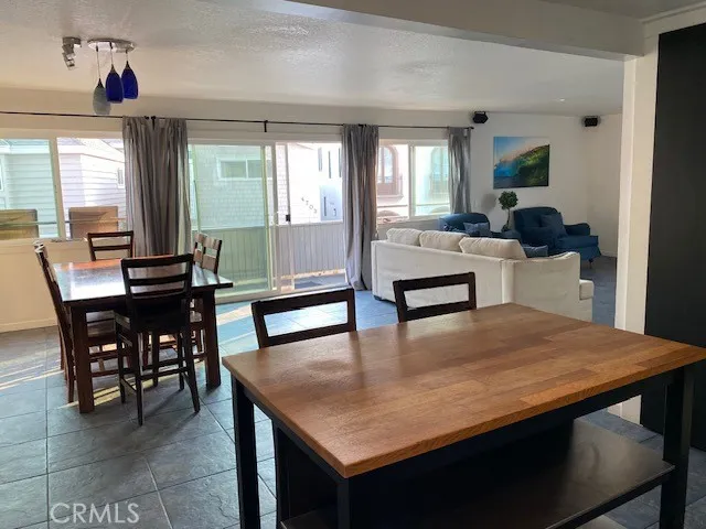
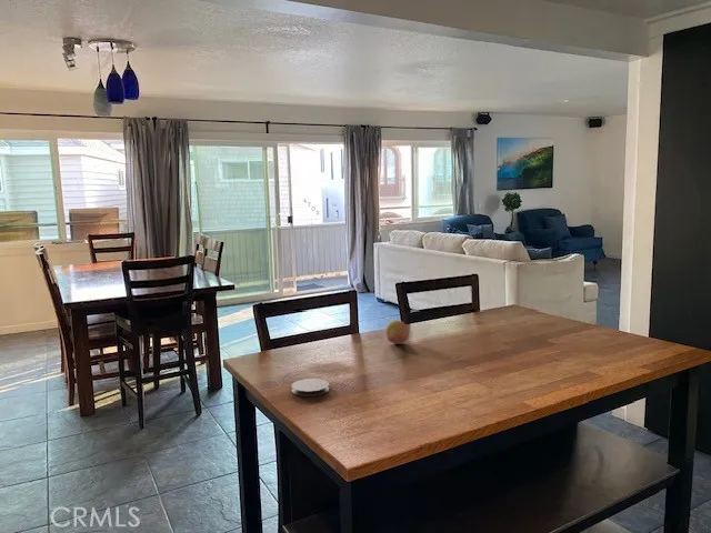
+ coaster (310, 386)
+ fruit (397, 331)
